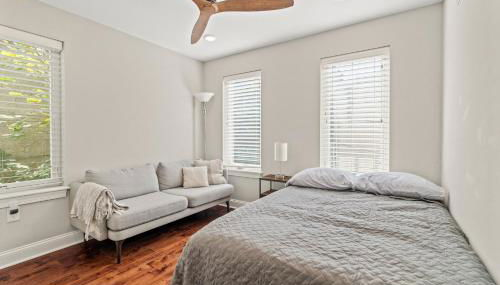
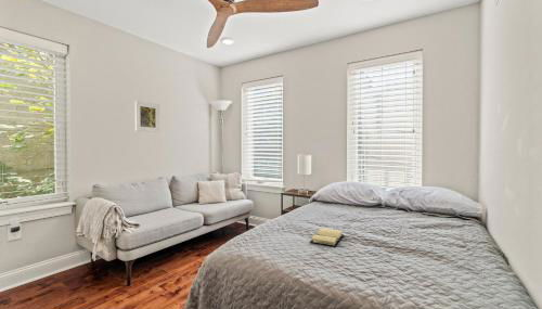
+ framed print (147, 117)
+ book (326, 235)
